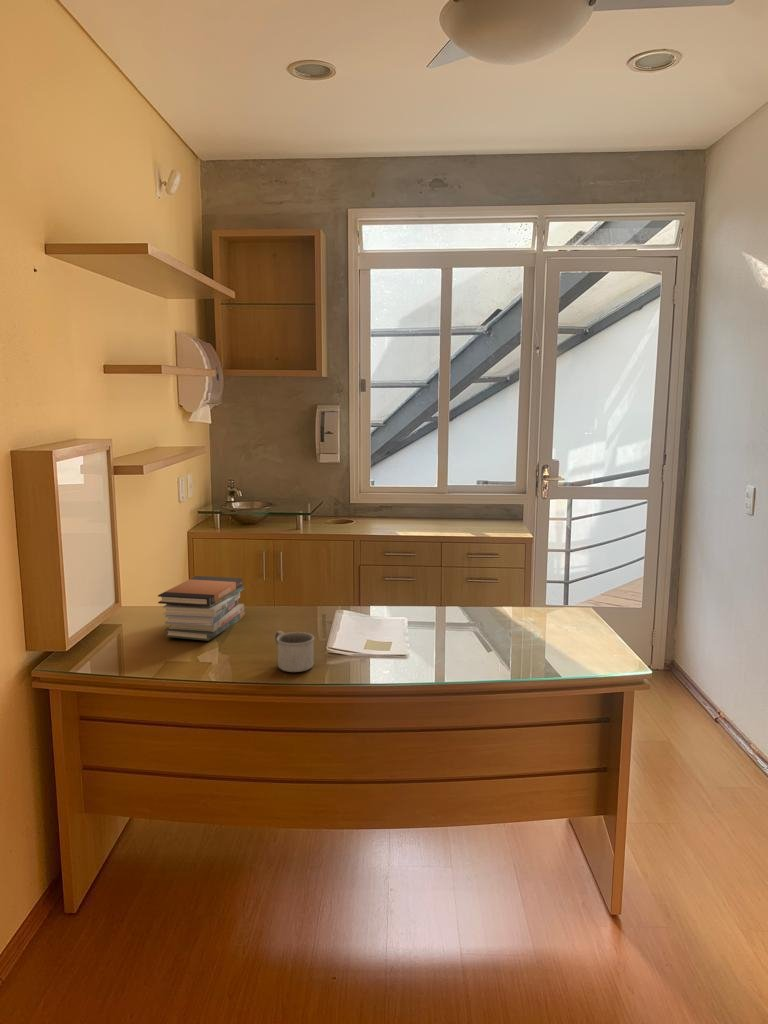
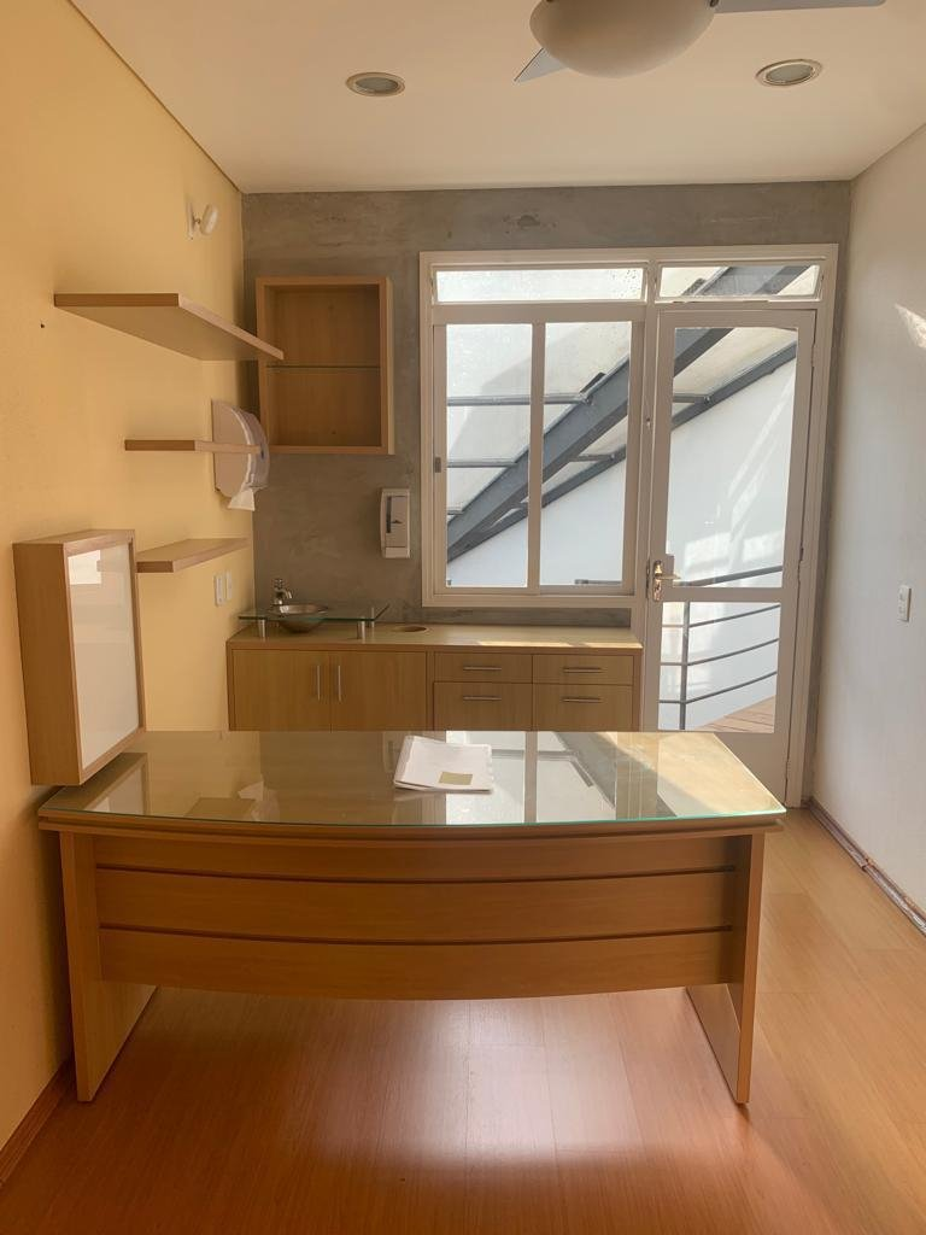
- mug (293, 650)
- book stack (203, 607)
